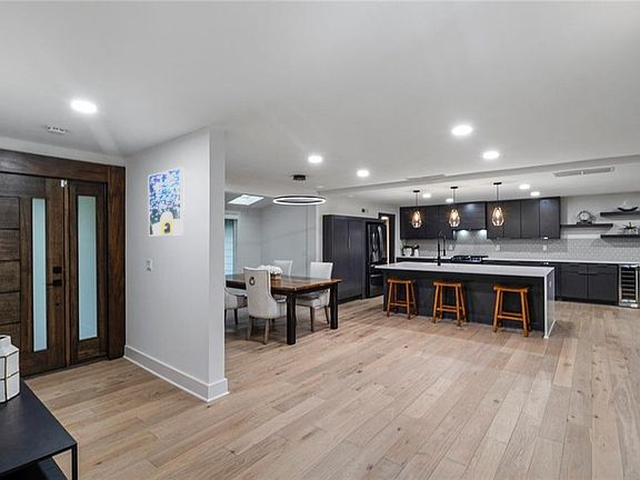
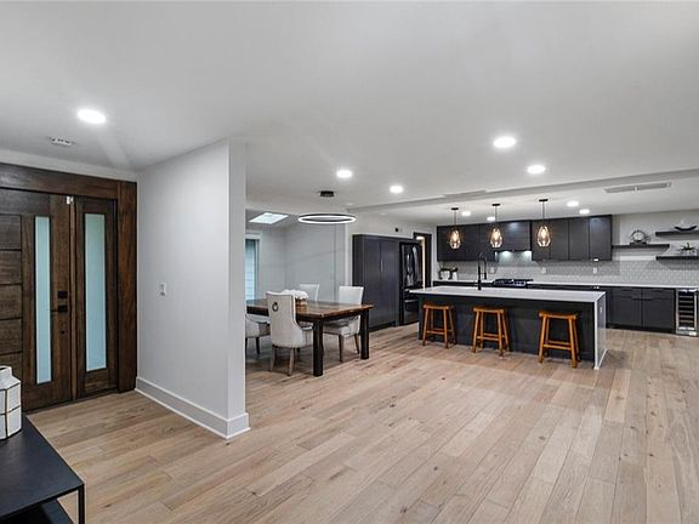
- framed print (164, 203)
